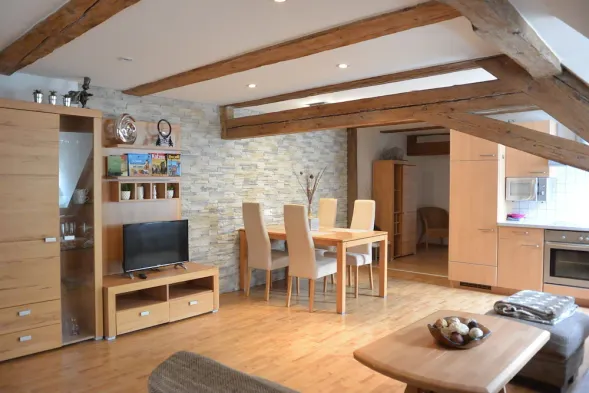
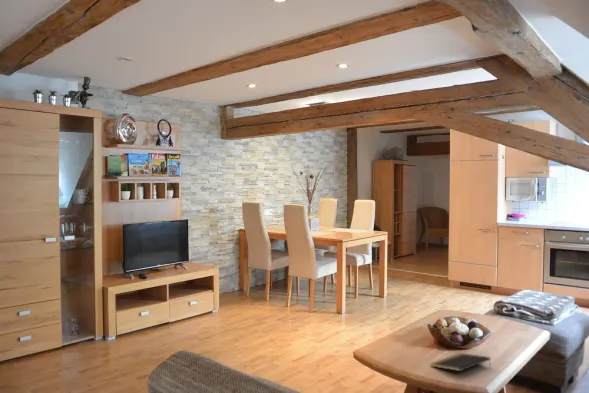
+ notepad (460, 361)
